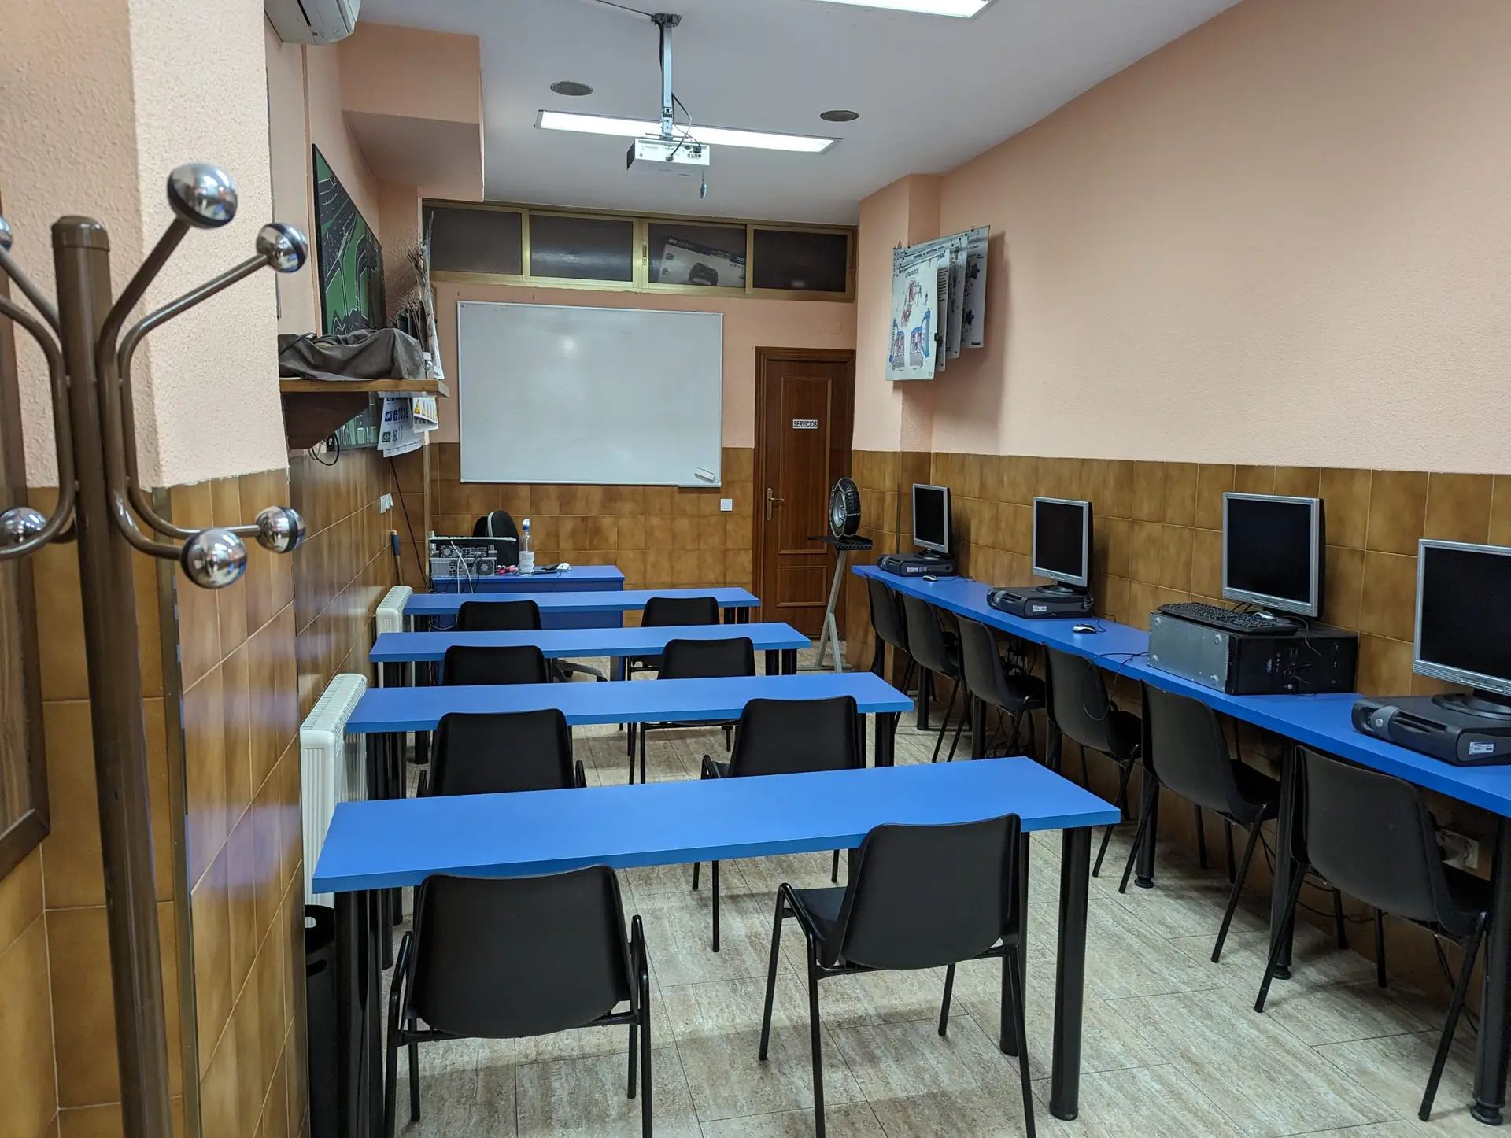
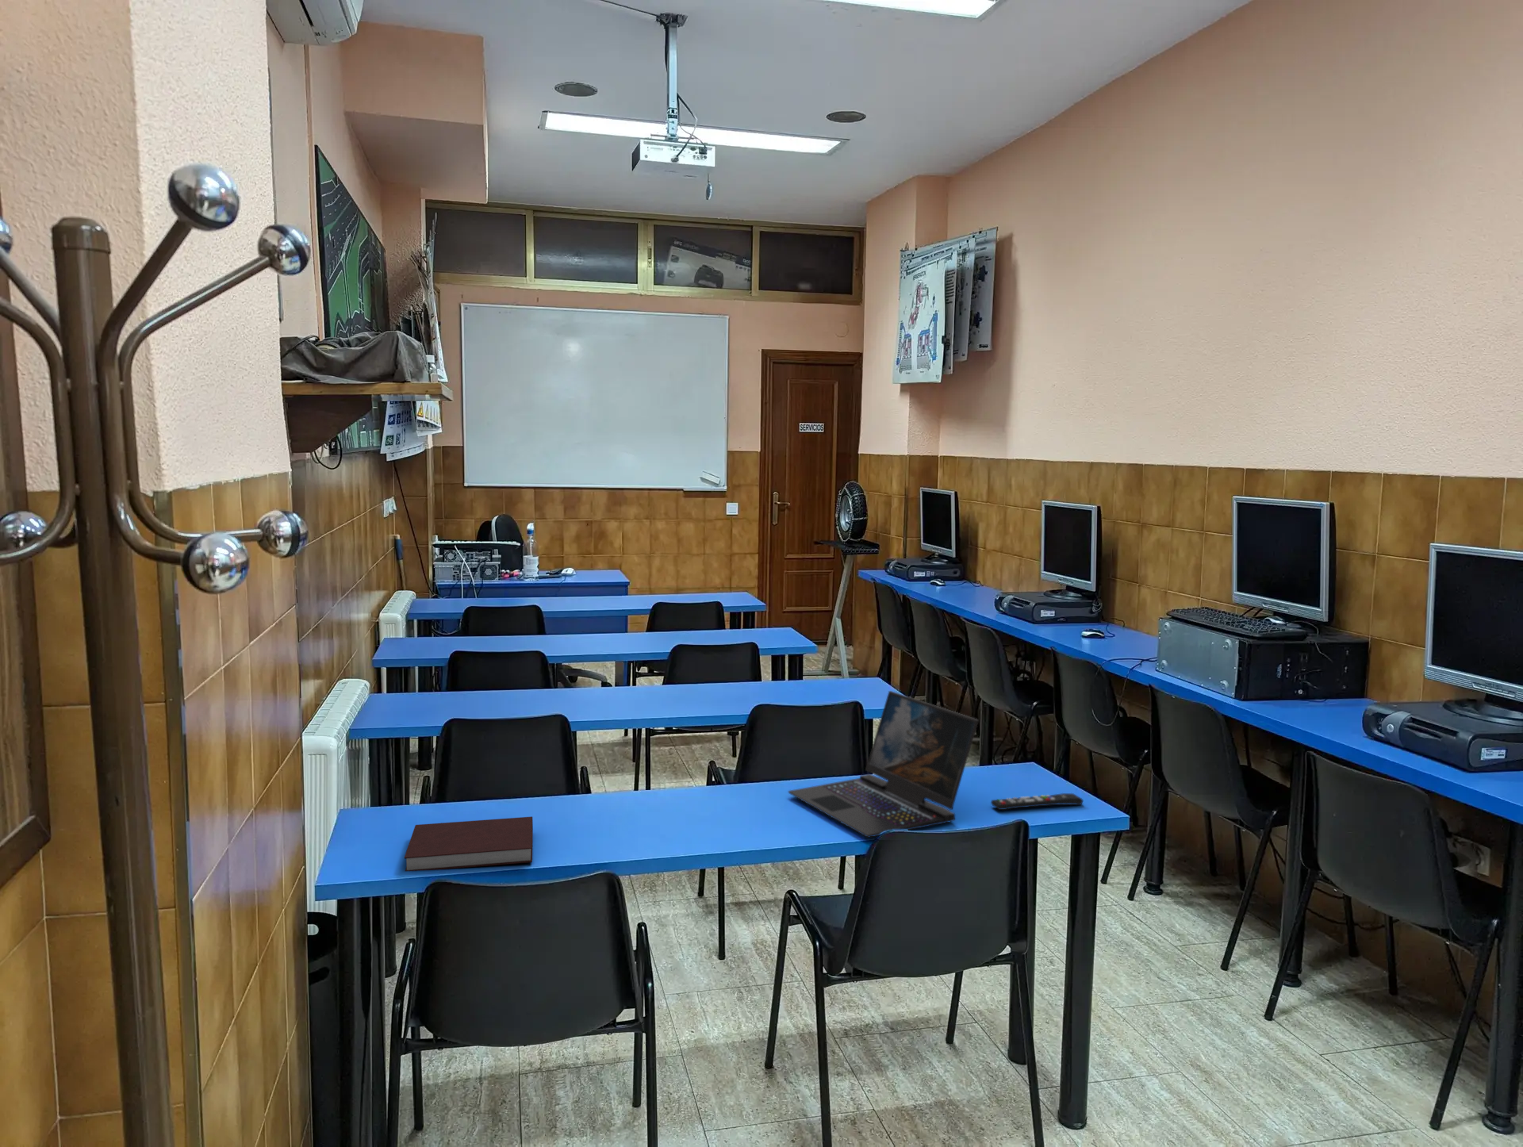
+ laptop (880, 759)
+ remote control (1036, 801)
+ notebook (472, 842)
